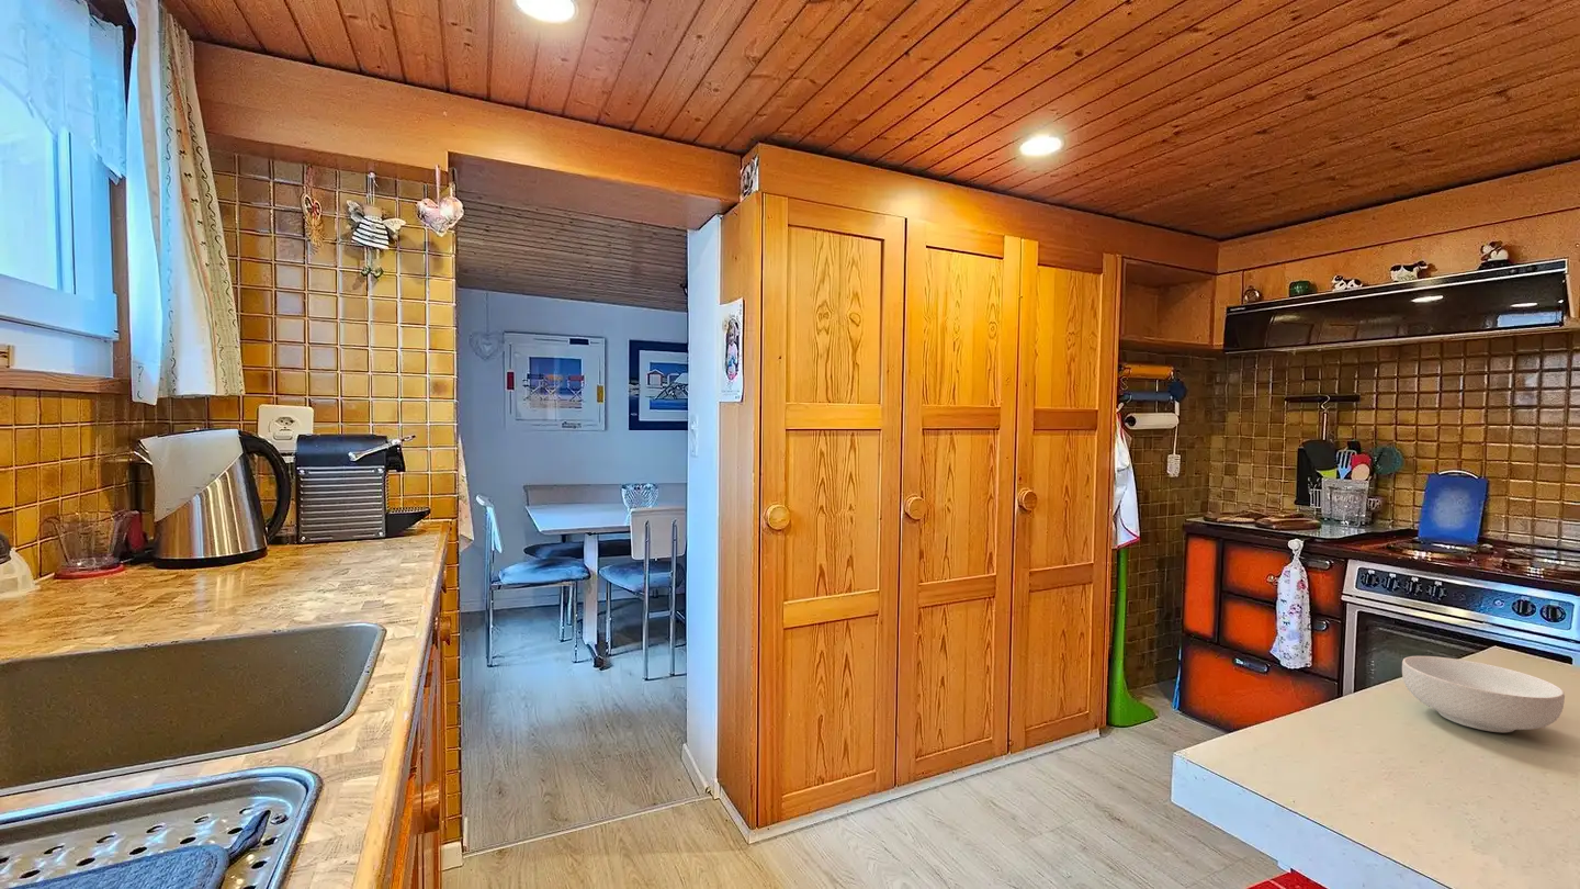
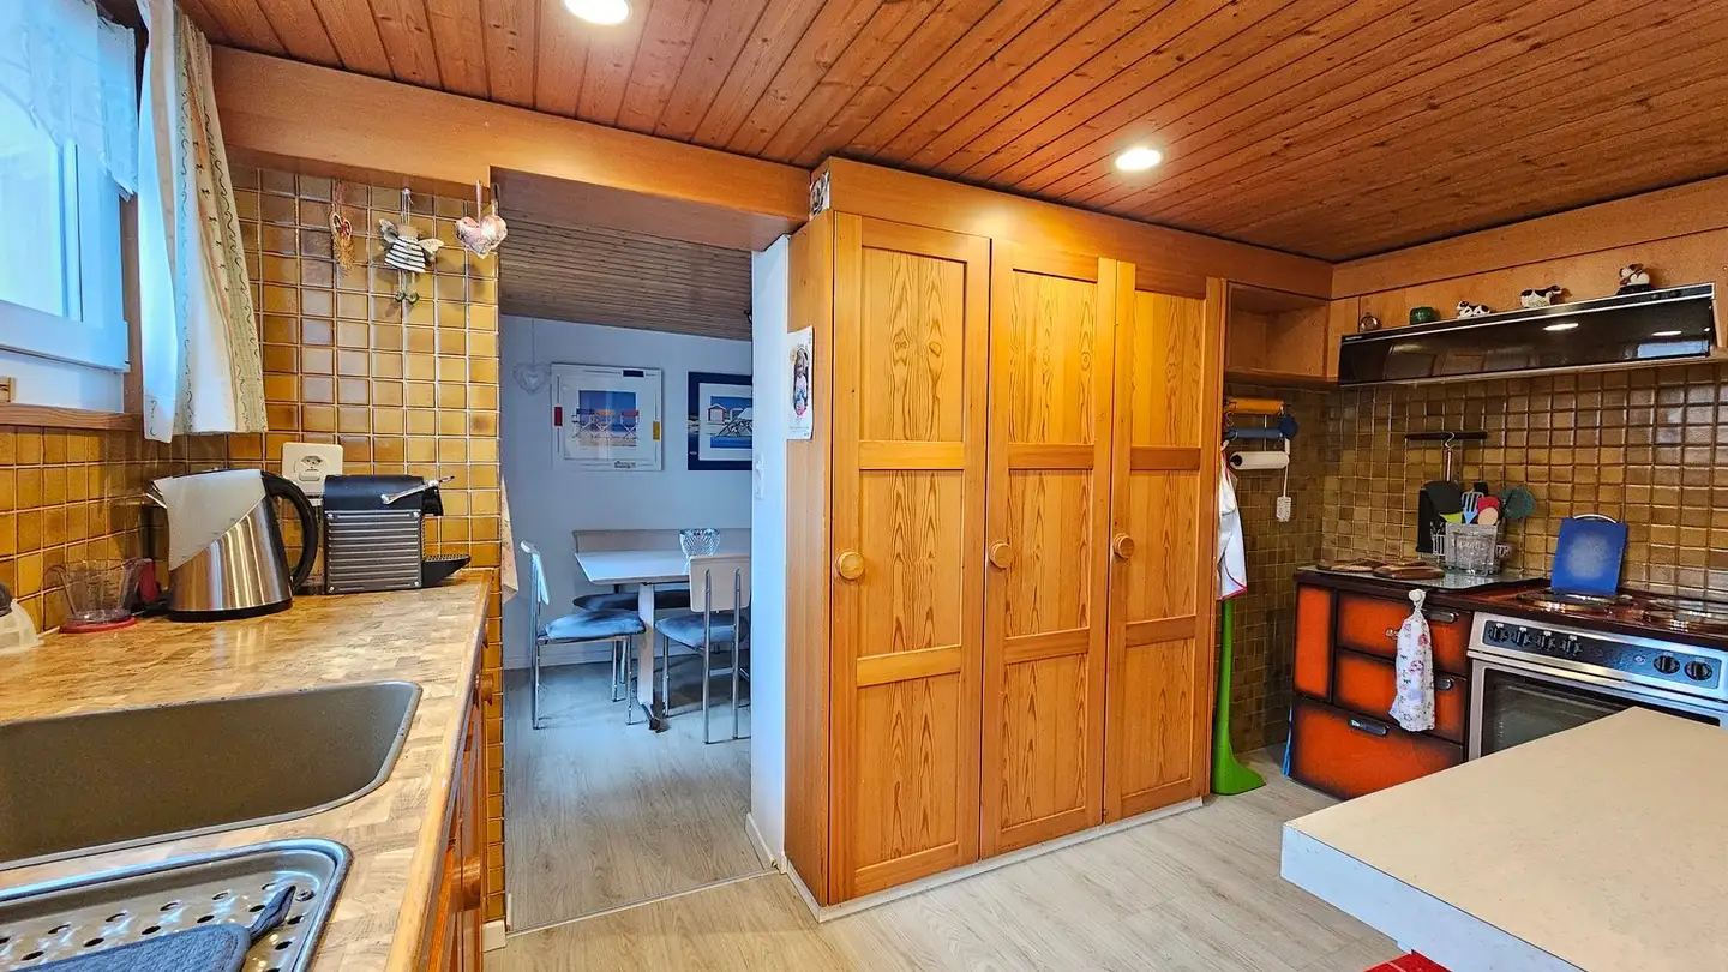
- cereal bowl (1477, 697)
